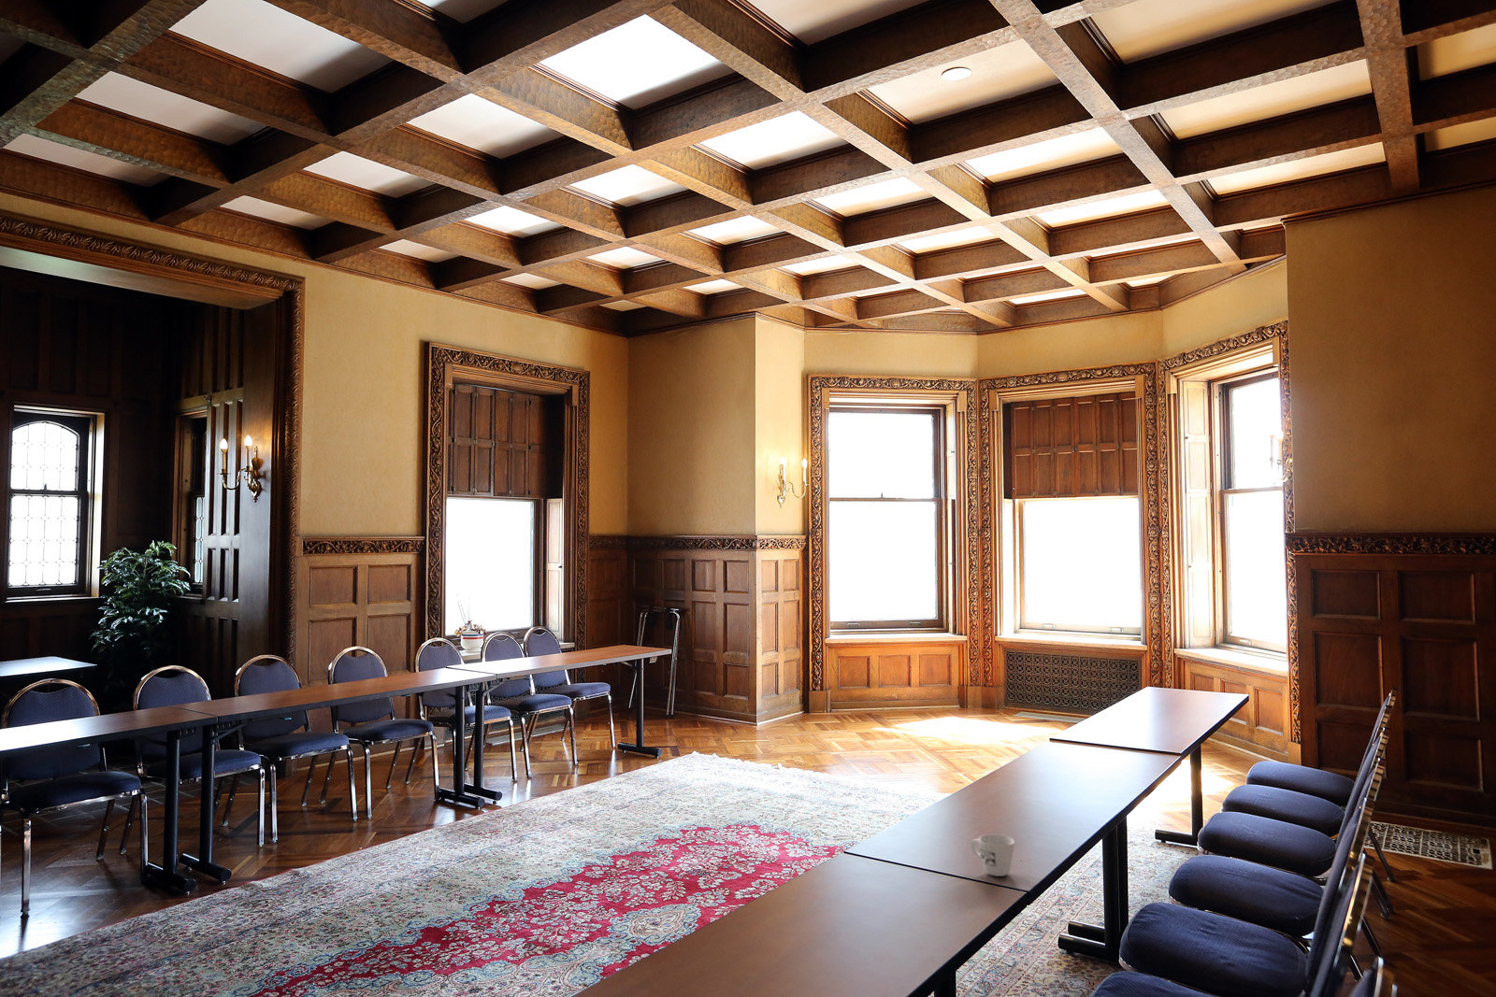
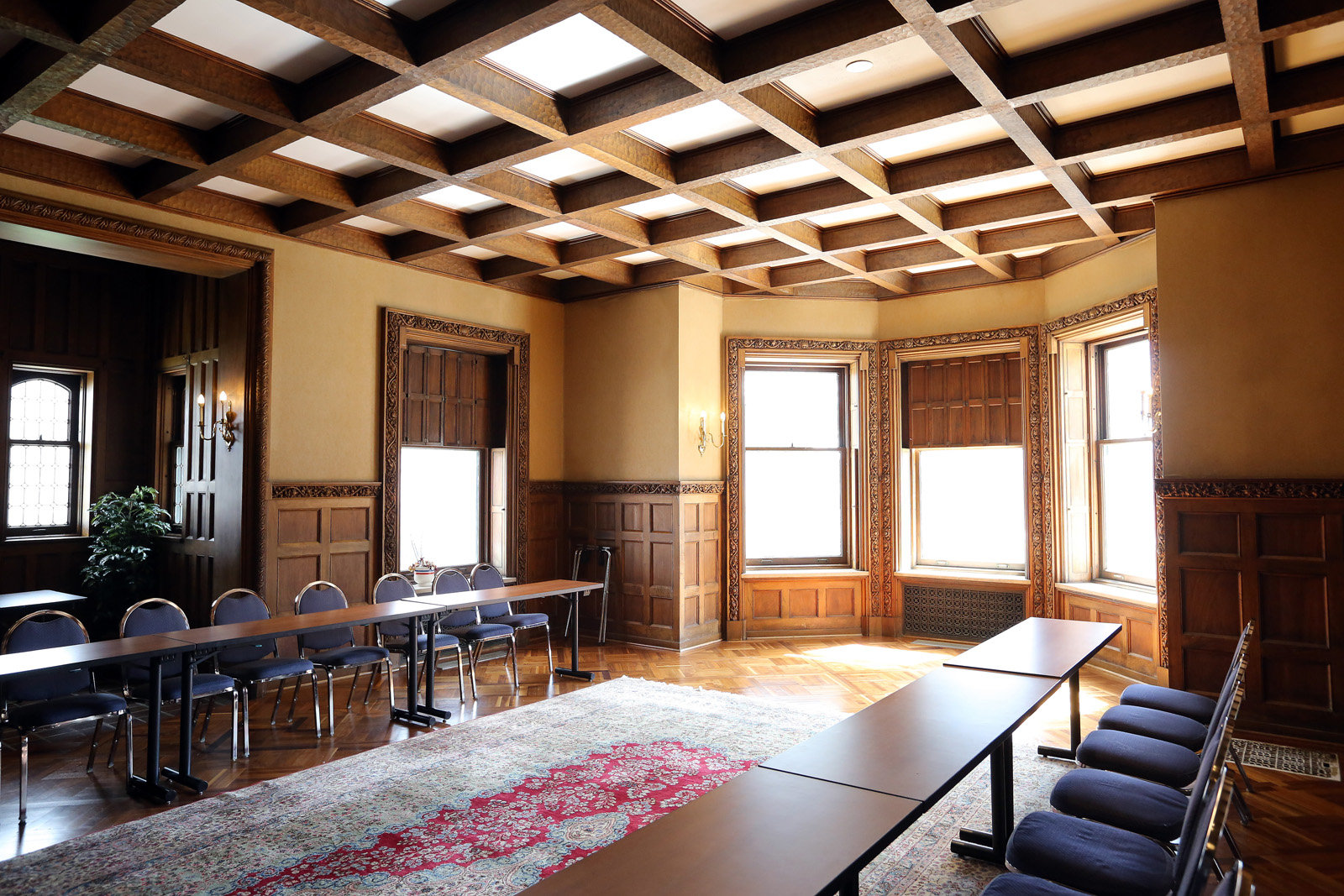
- mug (991, 855)
